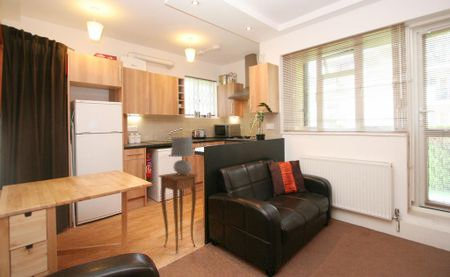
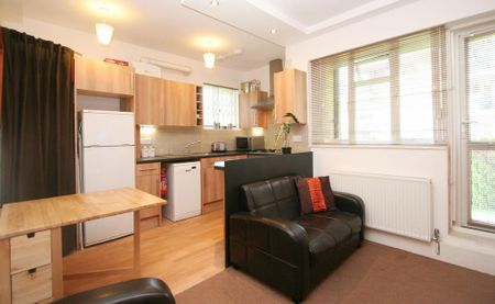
- side table (177, 210)
- table lamp (182, 155)
